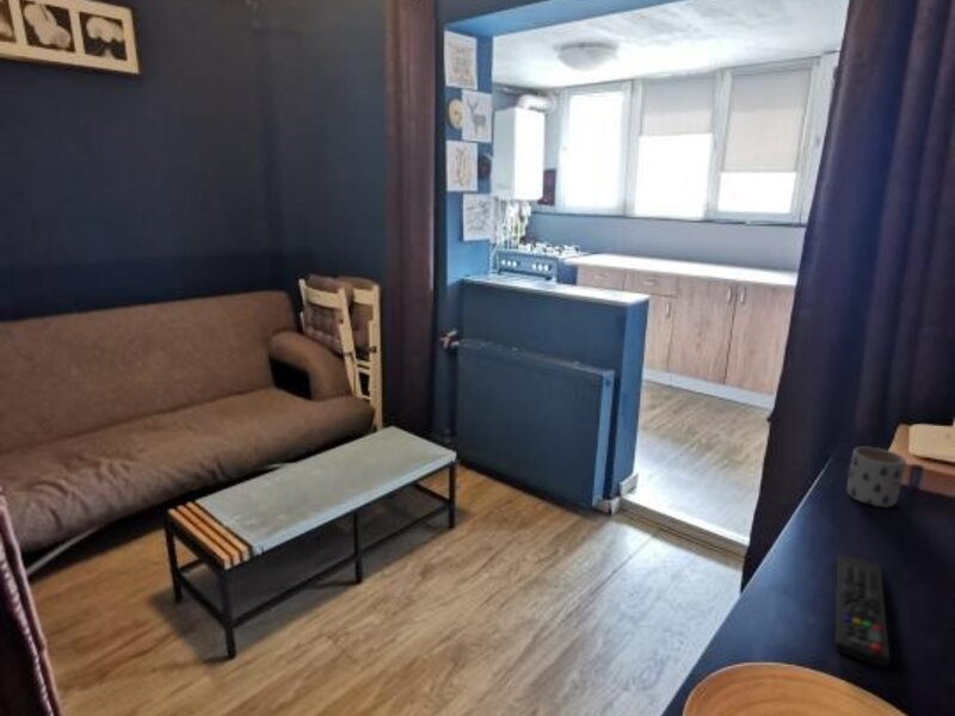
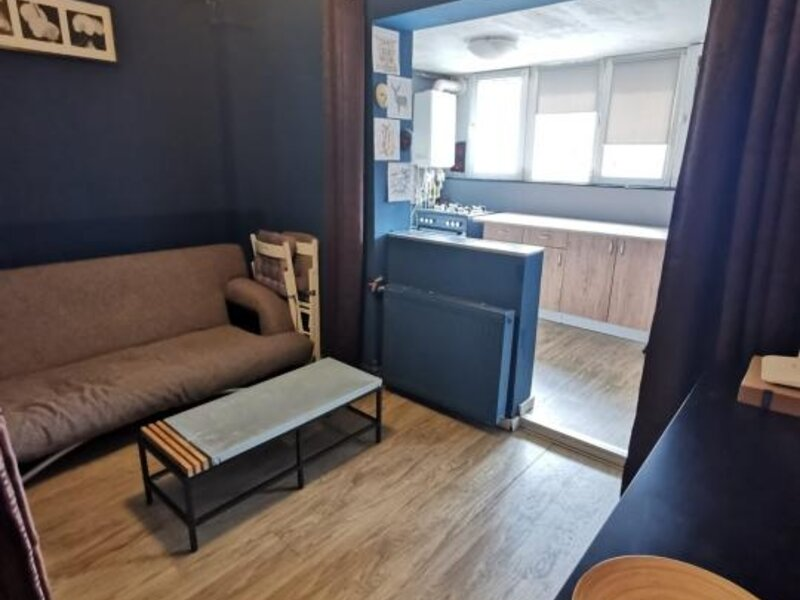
- remote control (860, 601)
- mug (876, 474)
